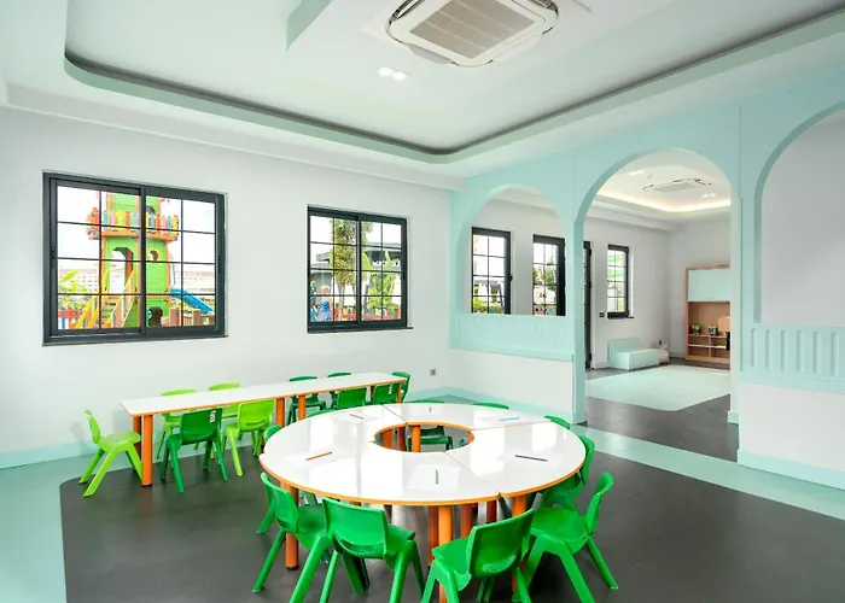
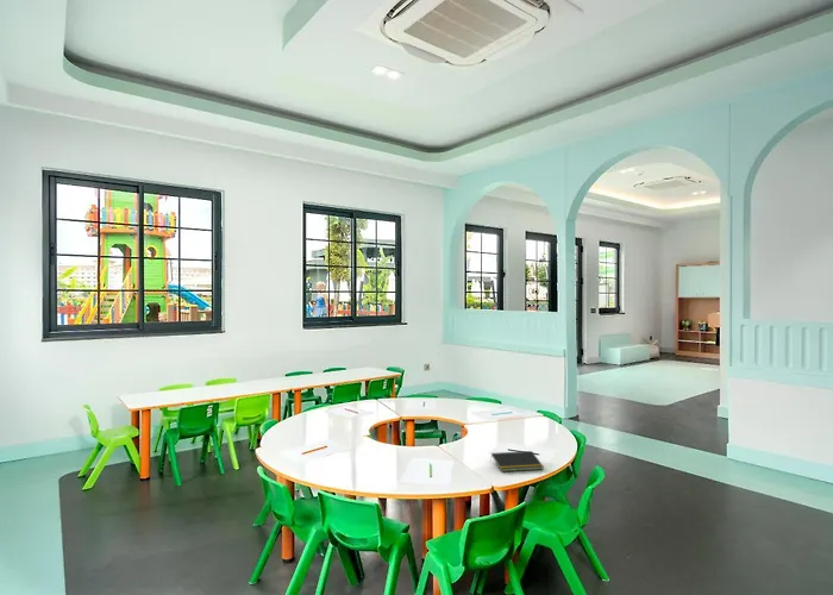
+ notepad (516, 461)
